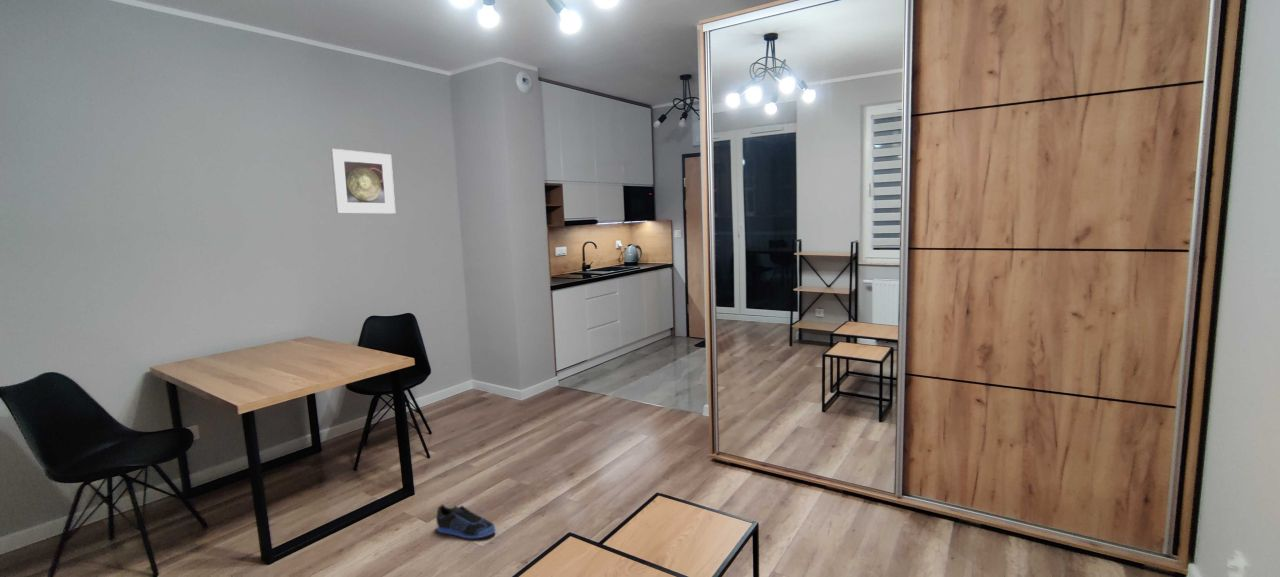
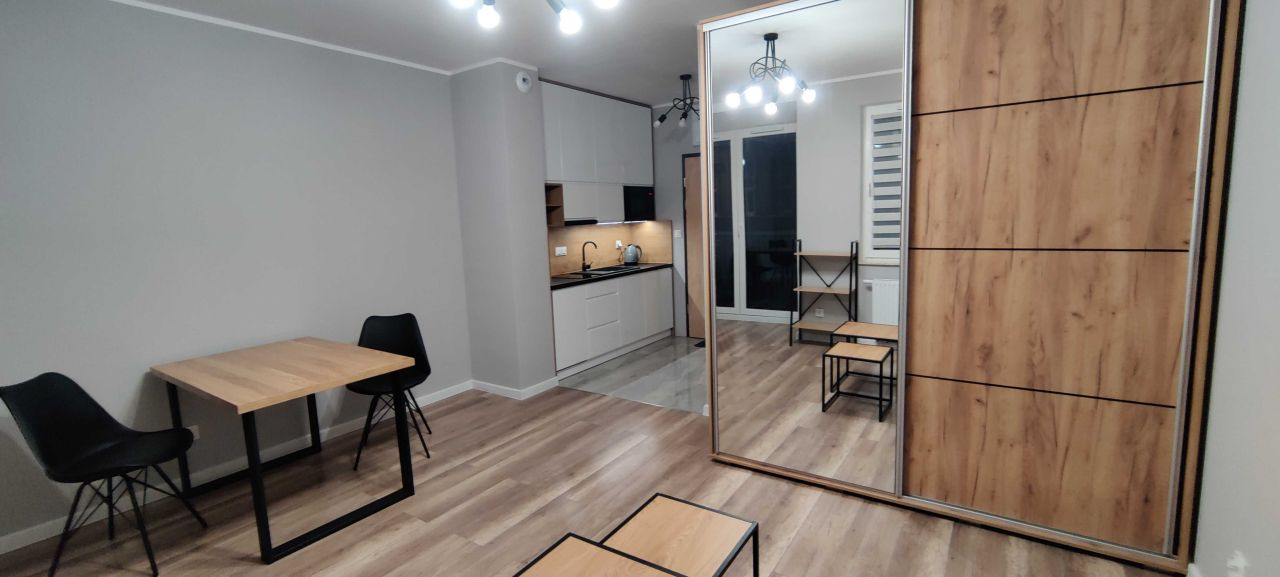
- sneaker (464, 520)
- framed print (364, 182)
